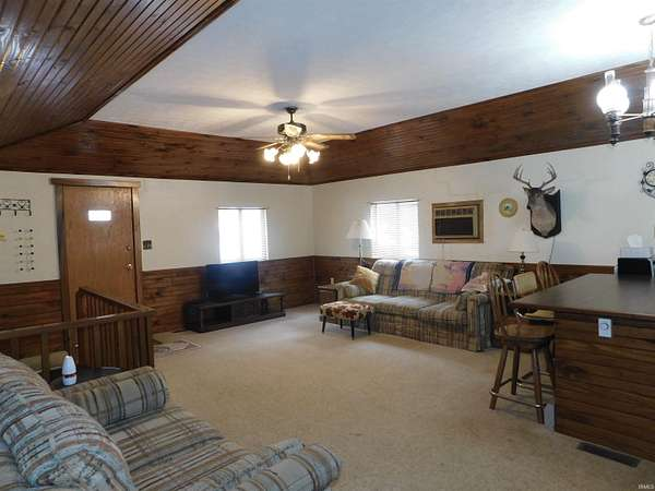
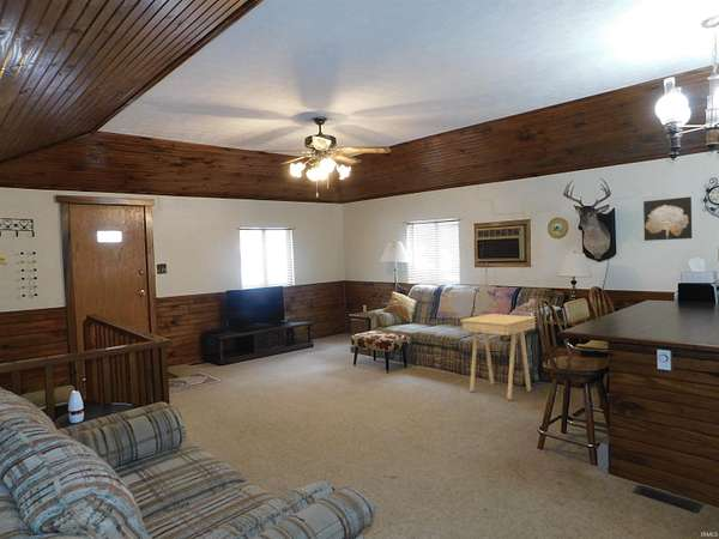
+ wall art (666, 219)
+ side table (490, 357)
